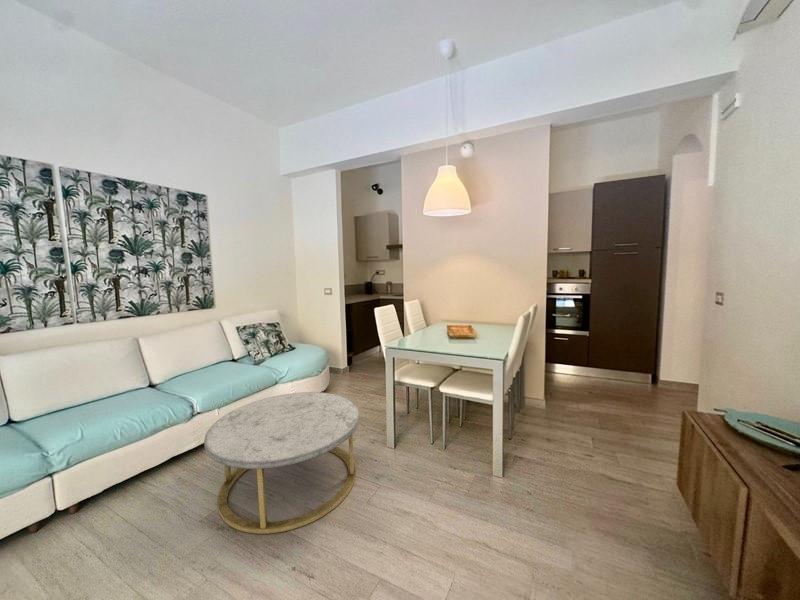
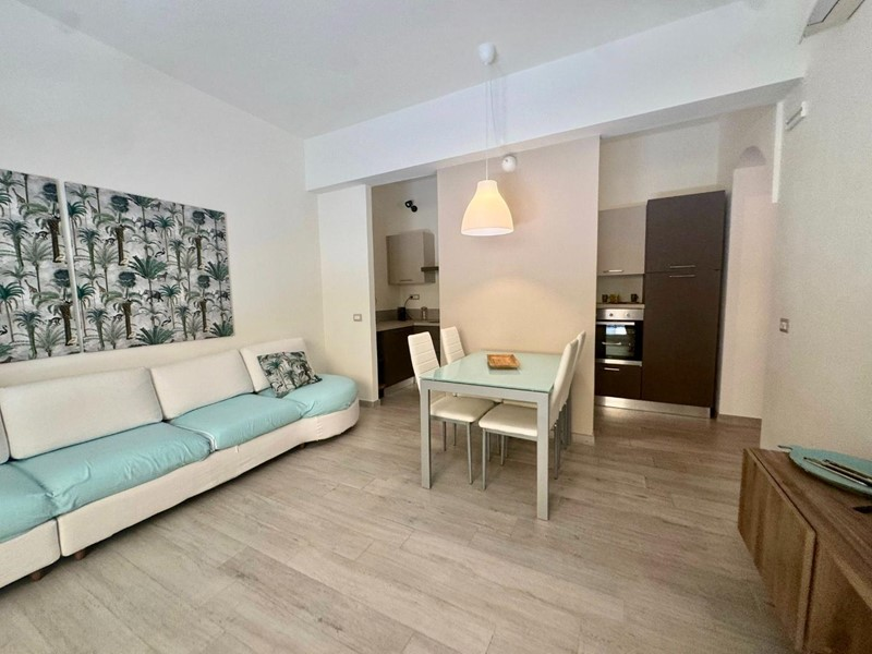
- coffee table (289, 450)
